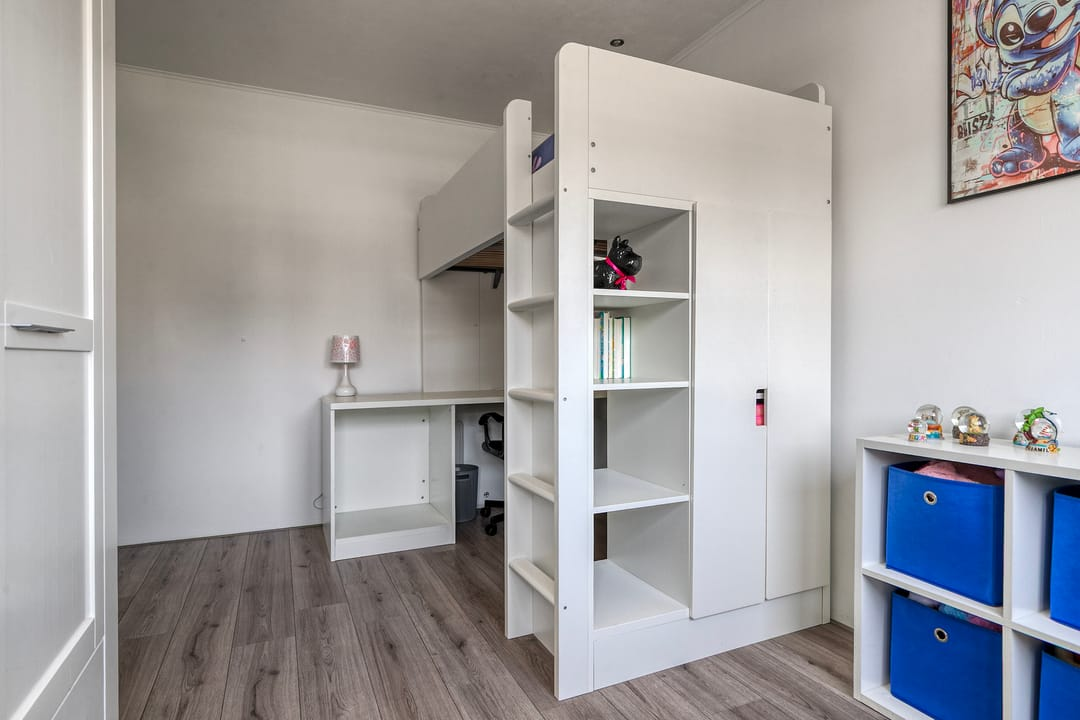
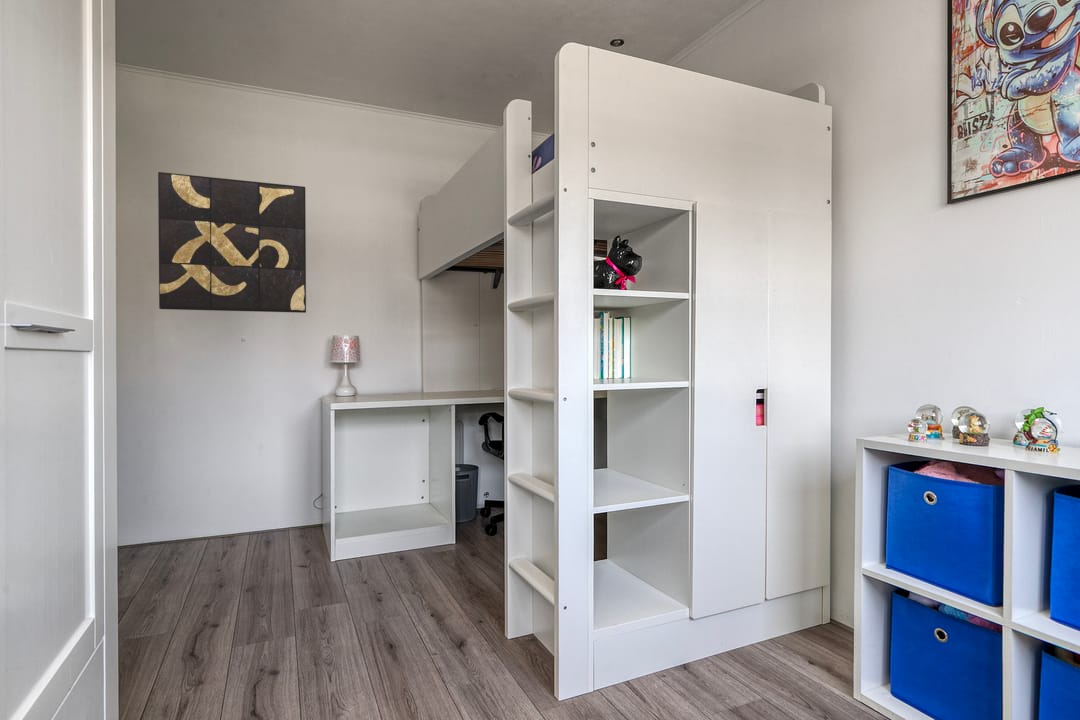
+ wall art (235, 245)
